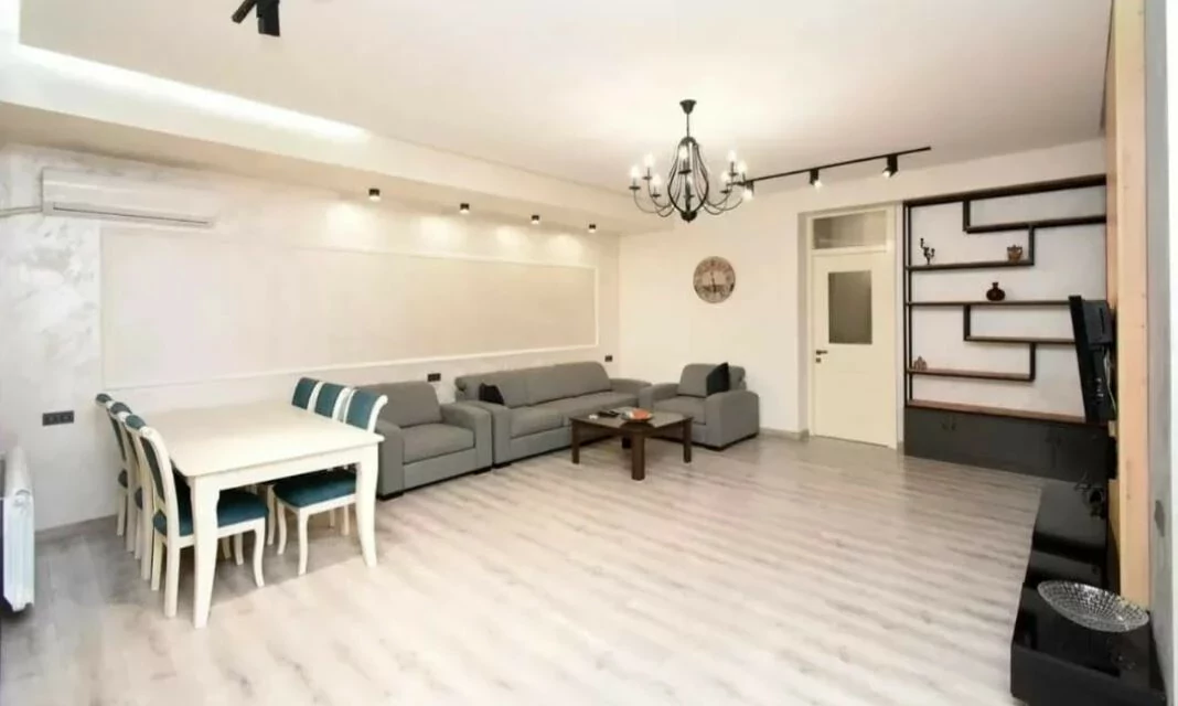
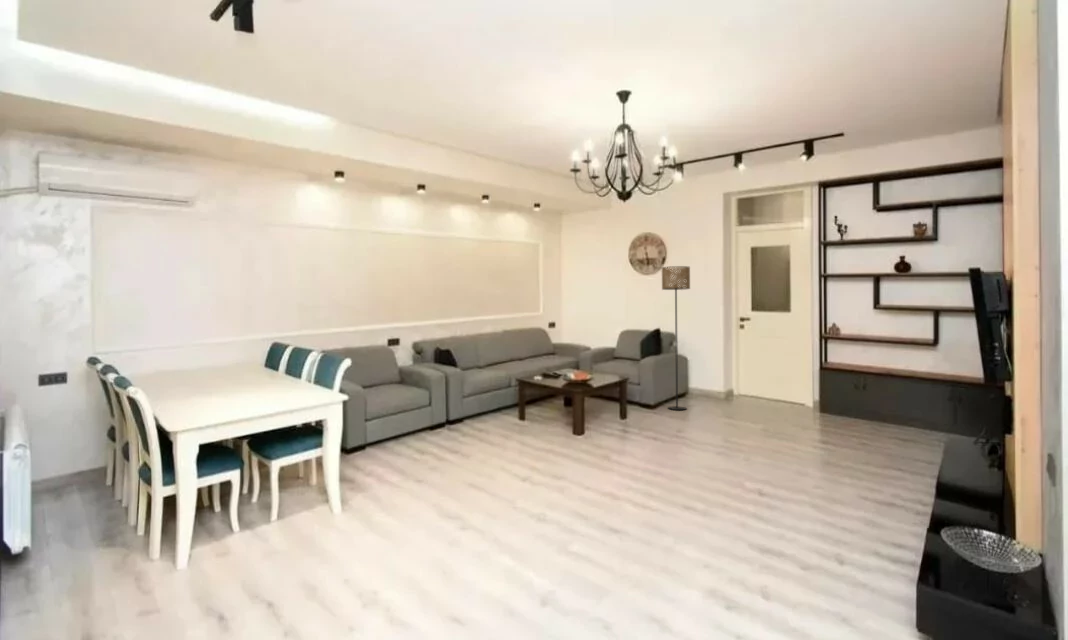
+ floor lamp (676, 337)
